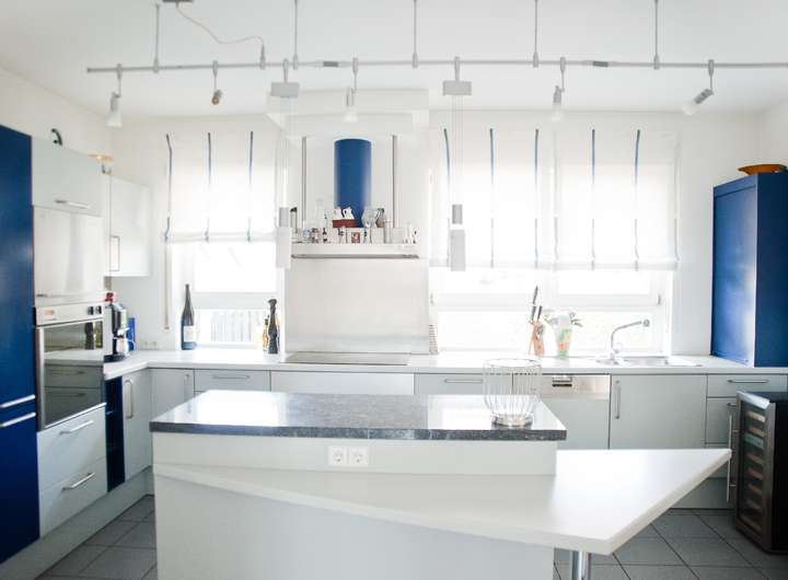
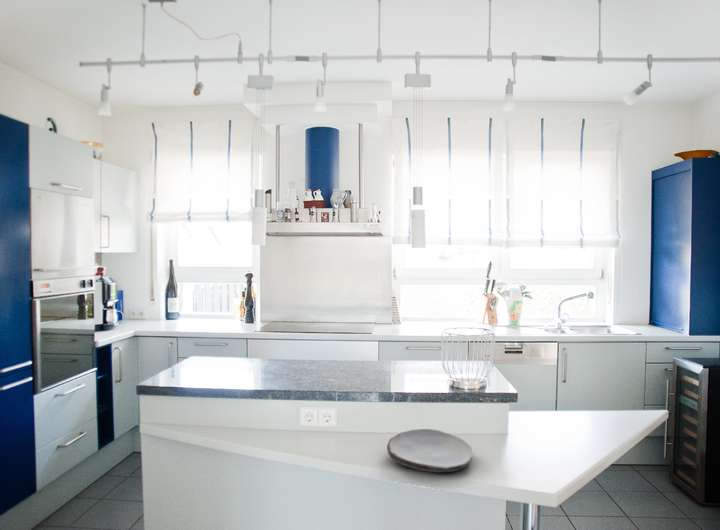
+ plate (429, 451)
